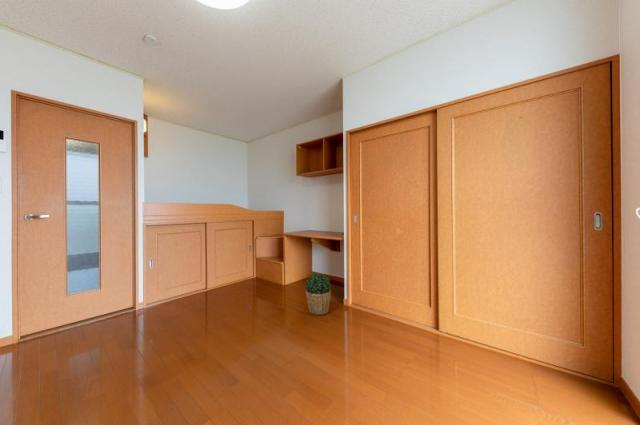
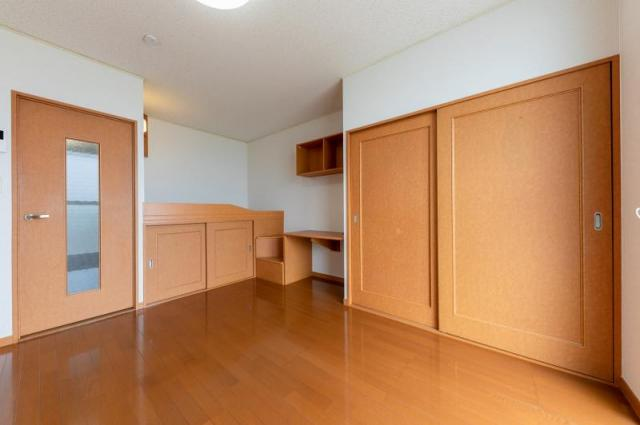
- potted plant (318, 292)
